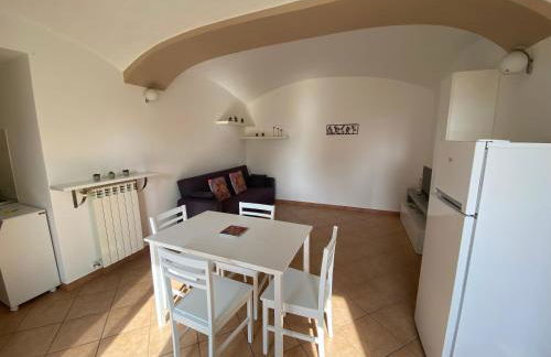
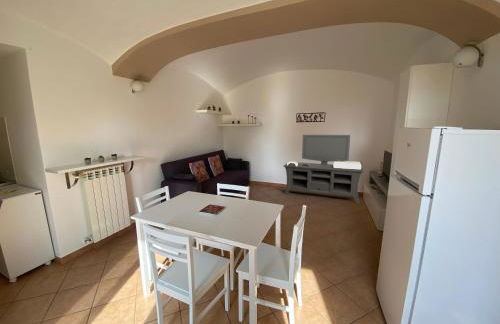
+ media console (321, 165)
